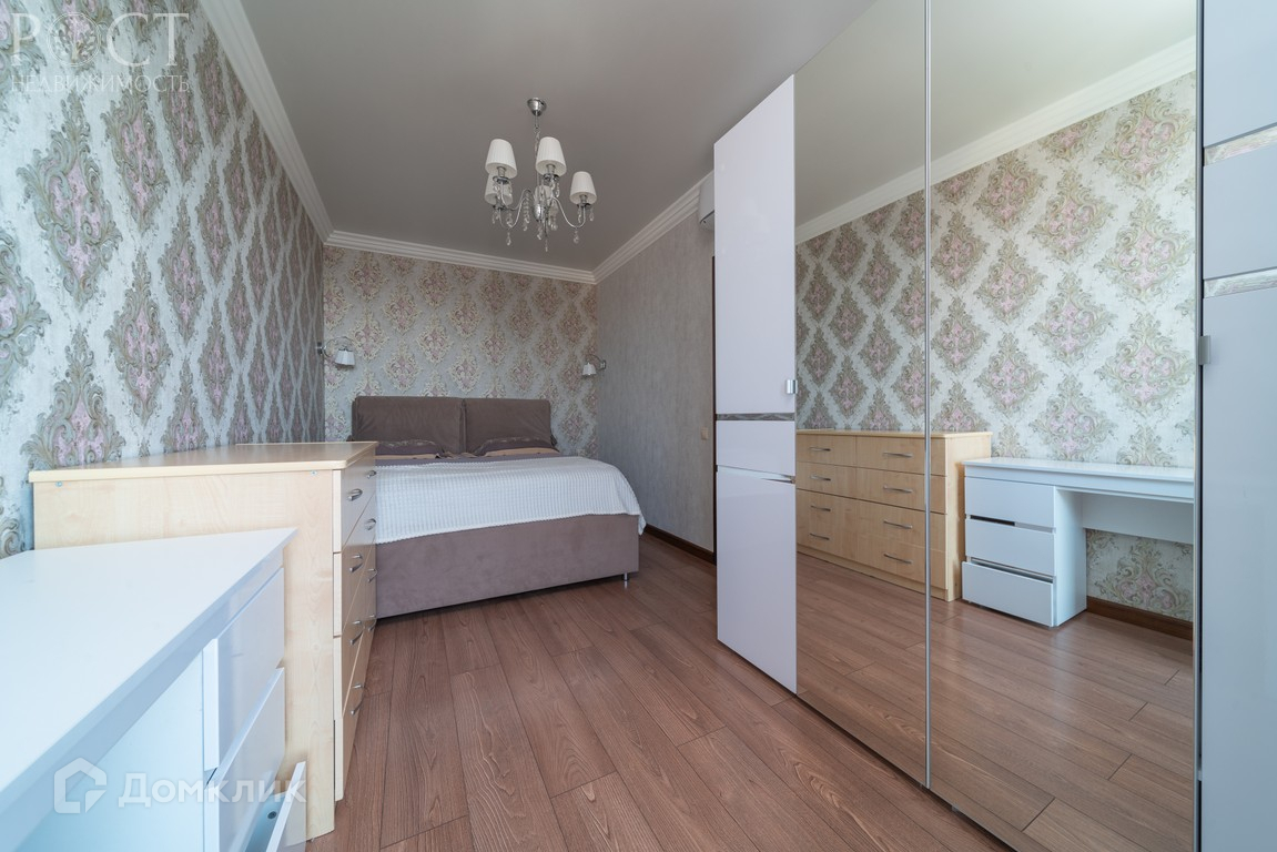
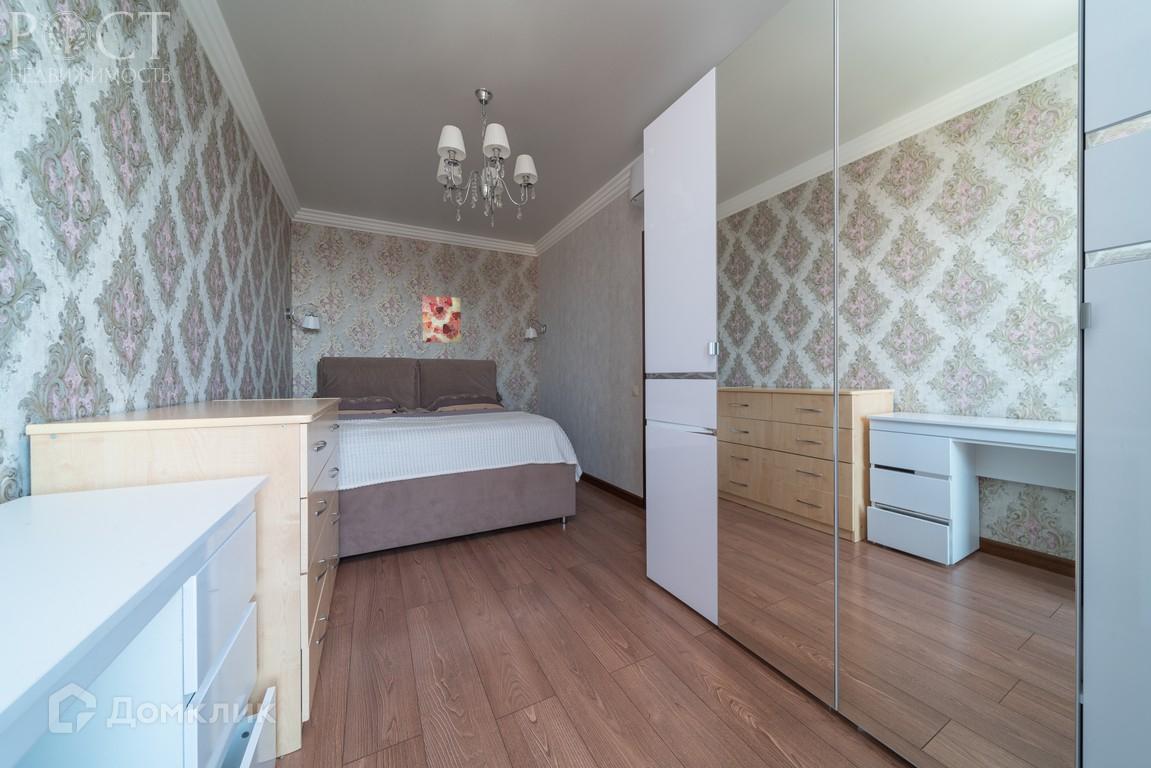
+ wall art (441, 319)
